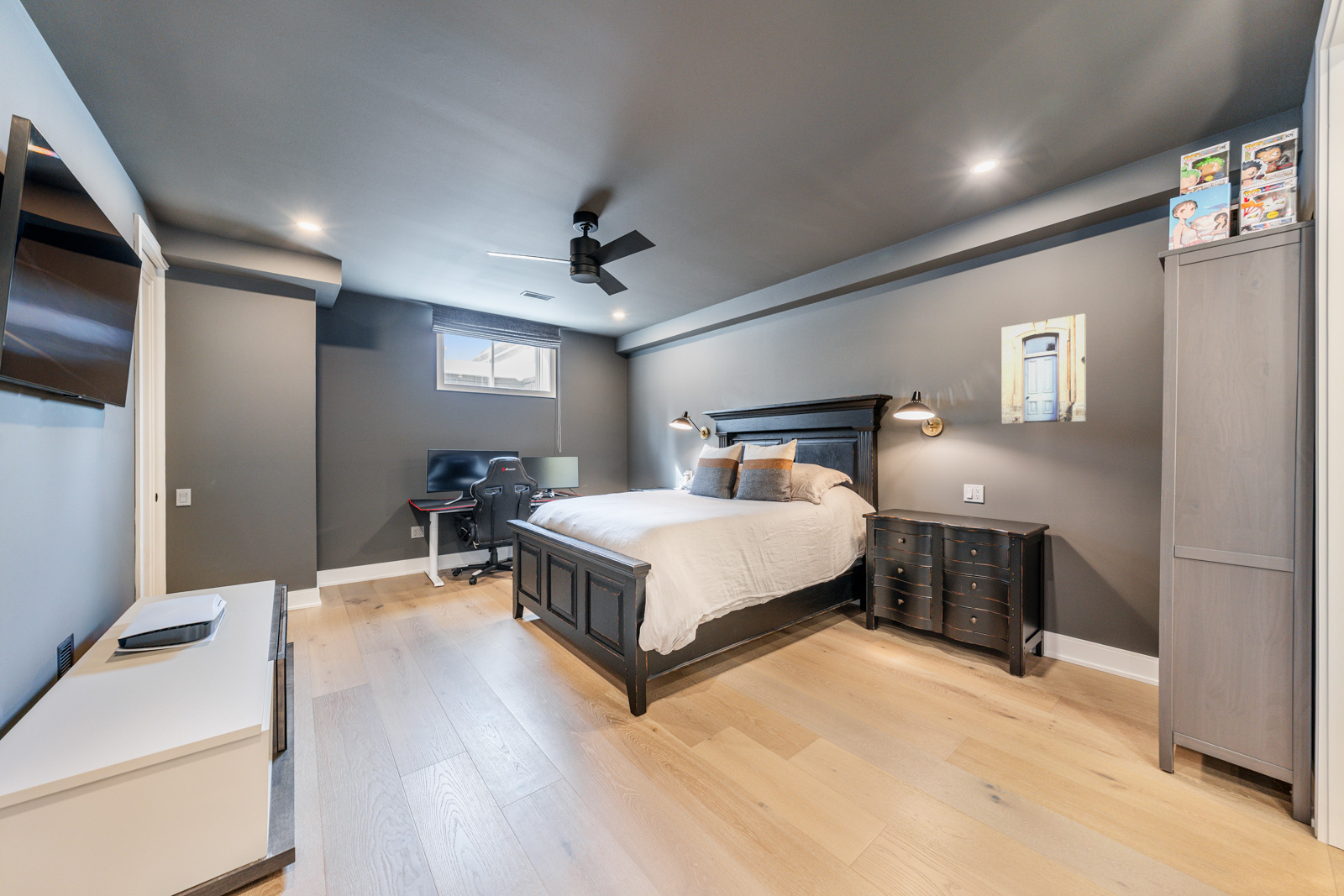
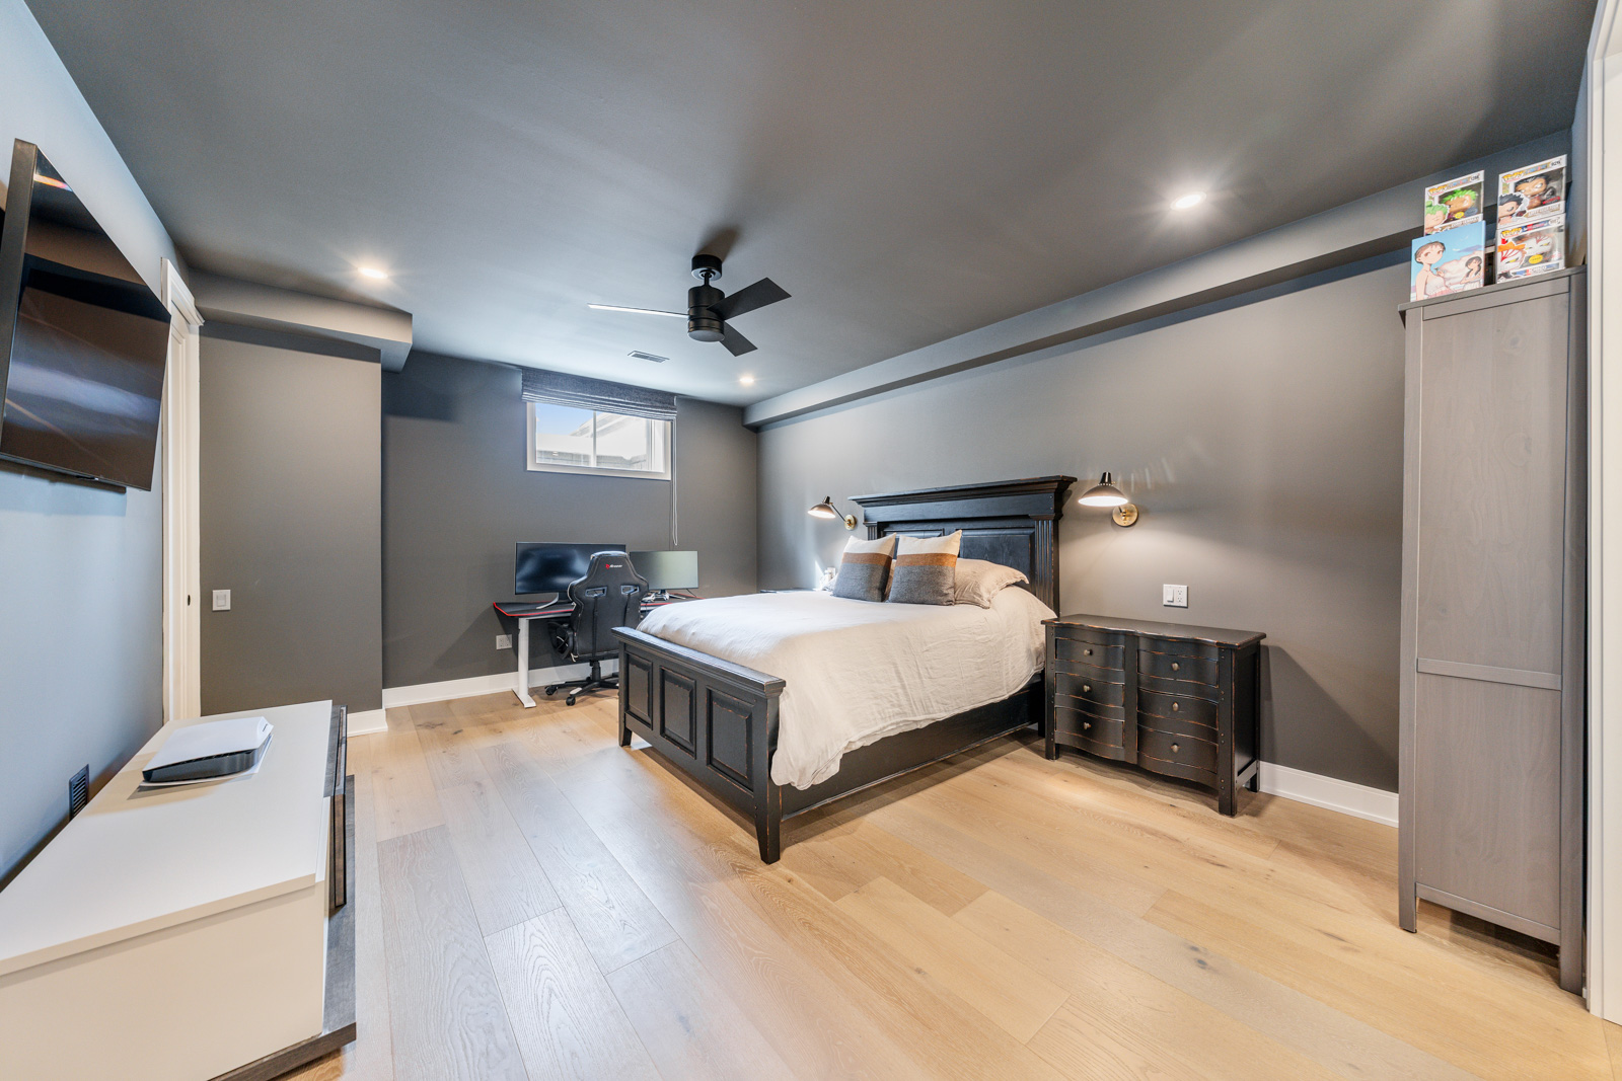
- wall art (1042, 371)
